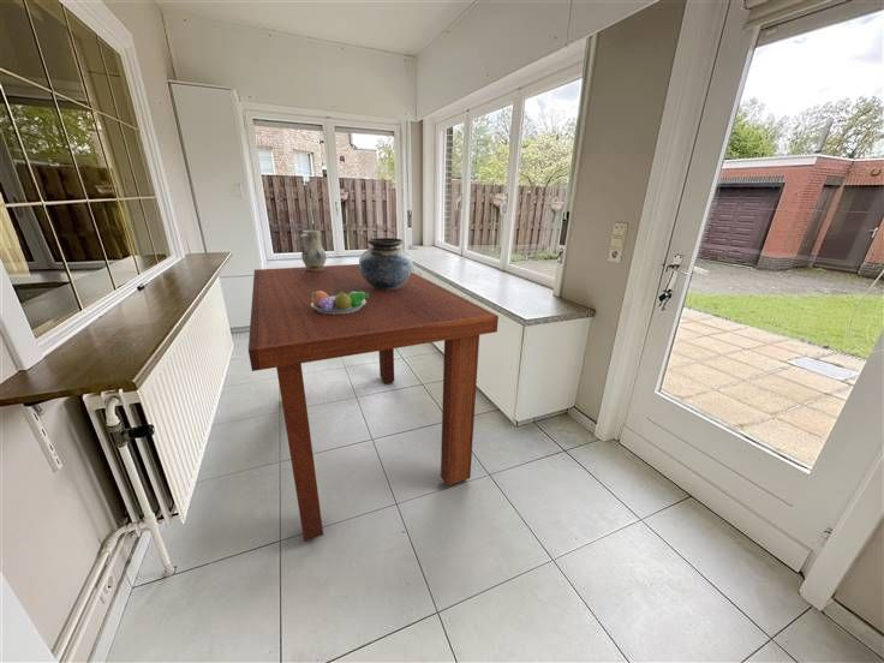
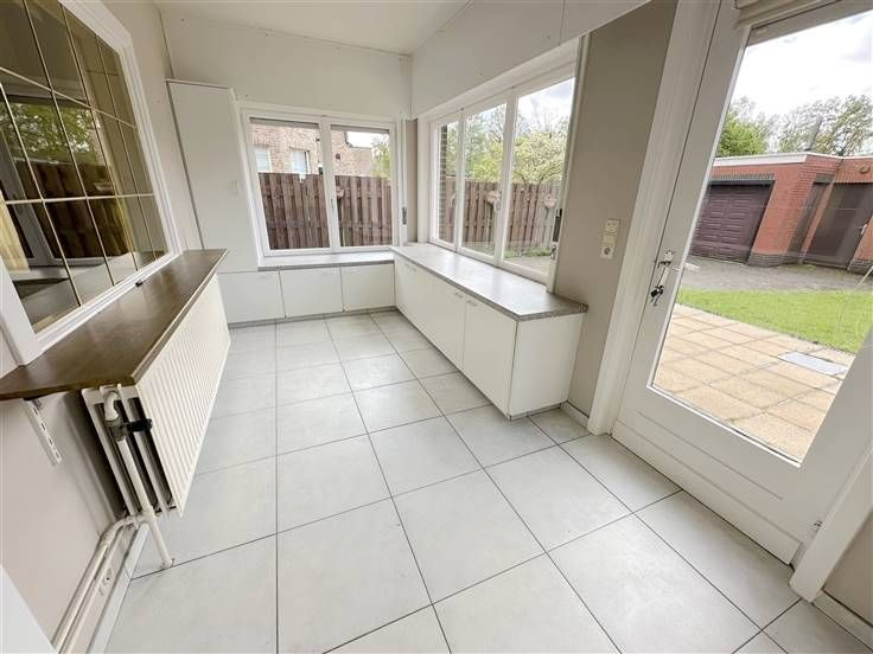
- ceramic pitcher (311, 250)
- dining table (353, 354)
- fruit bowl (340, 297)
- vase (386, 263)
